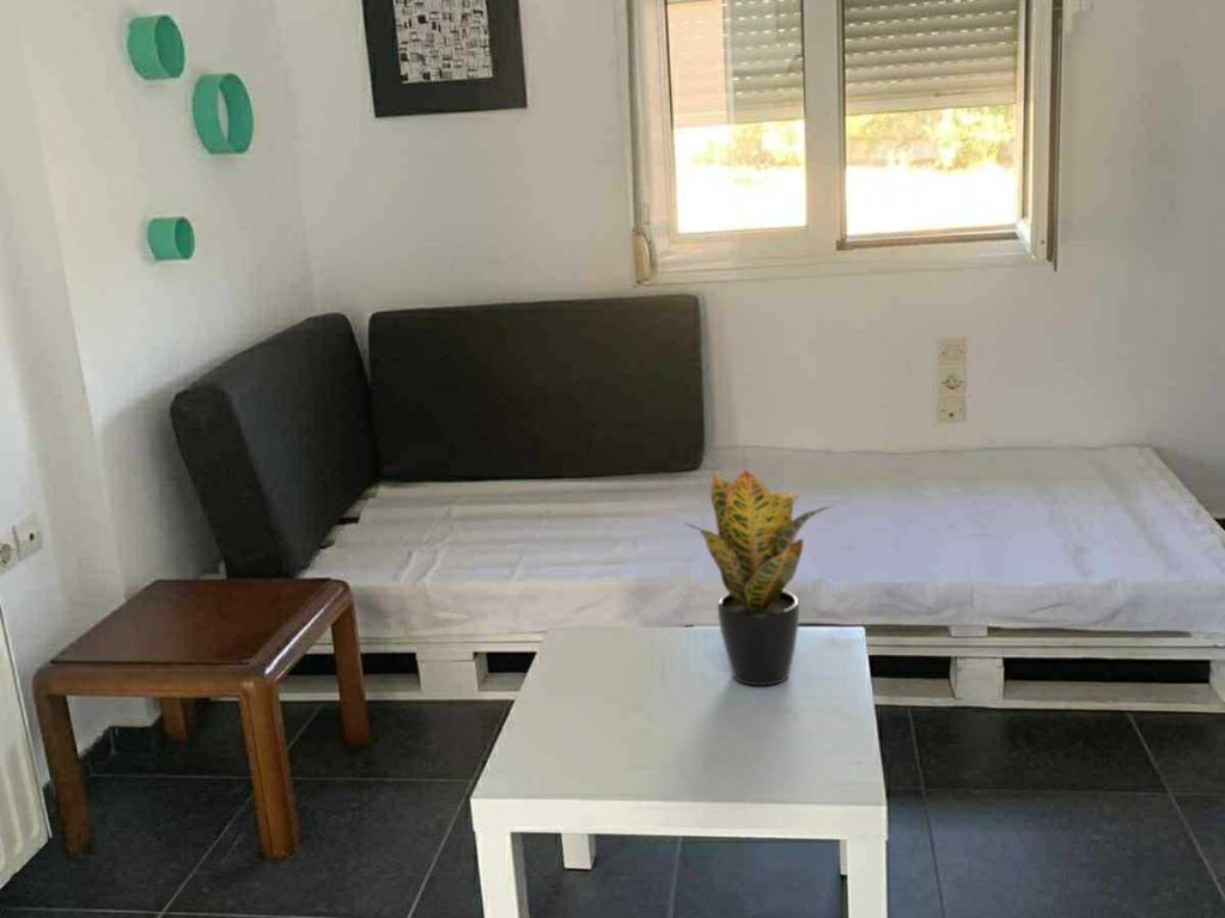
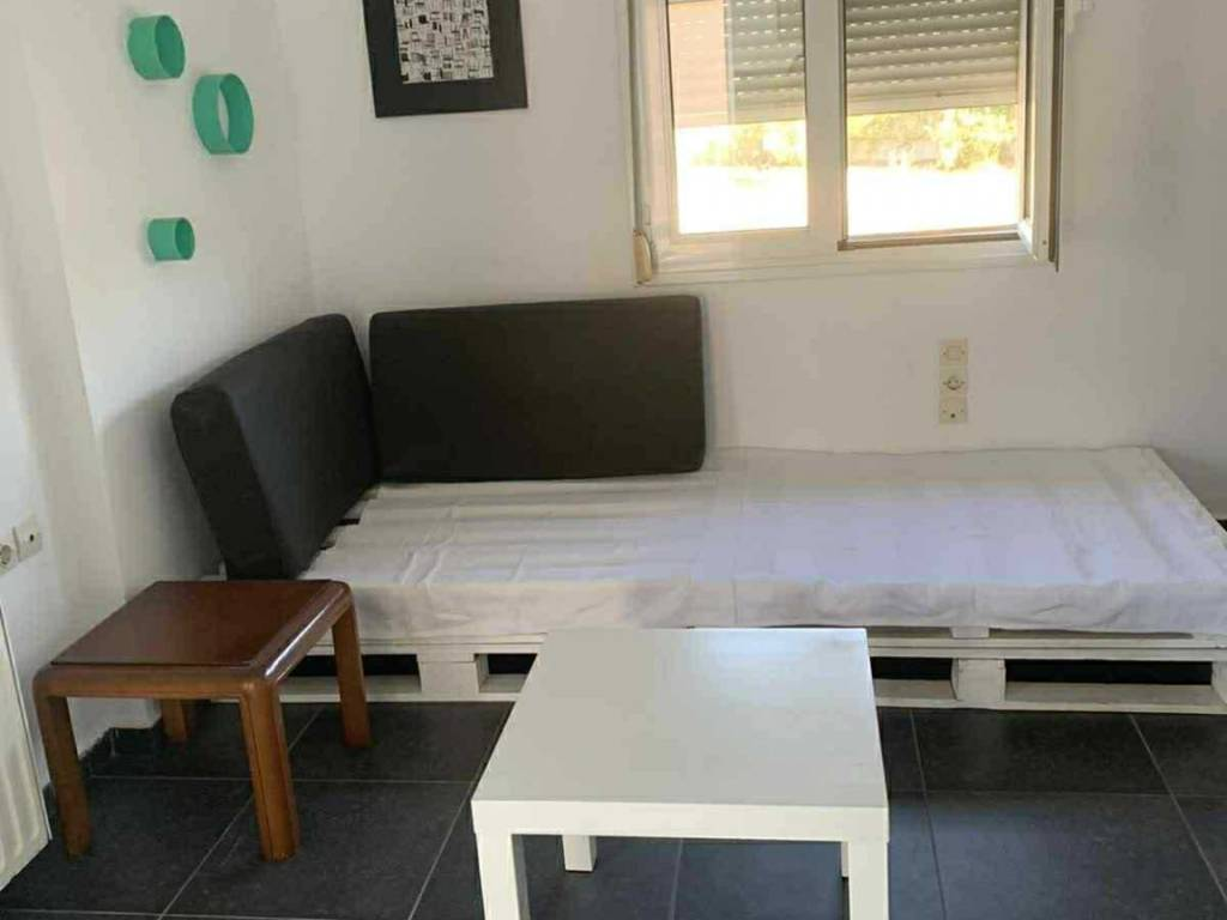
- potted plant (760, 565)
